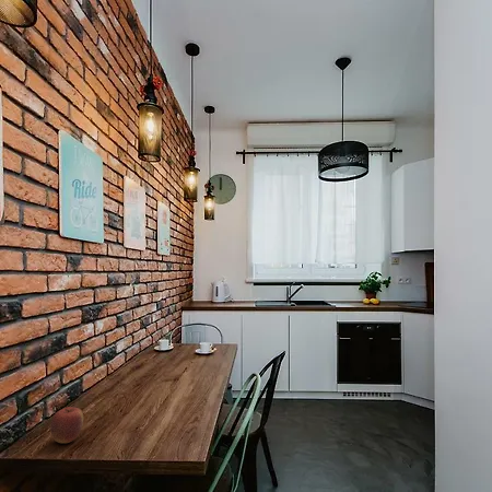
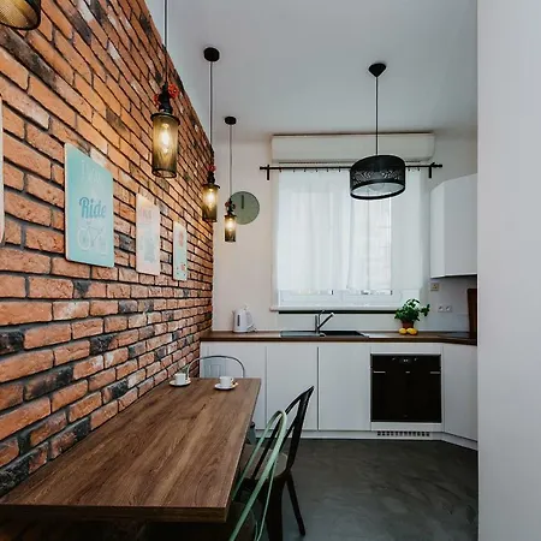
- apple (67, 423)
